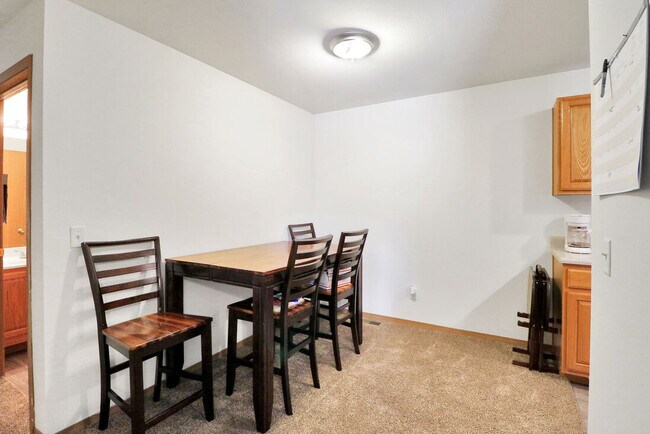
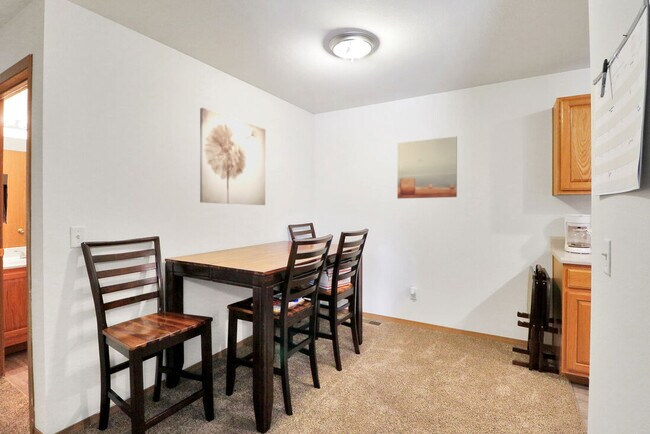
+ wall art (426, 169)
+ wall art (236, 161)
